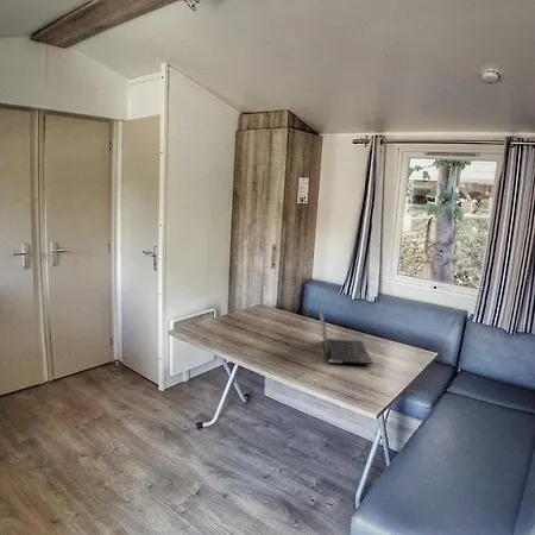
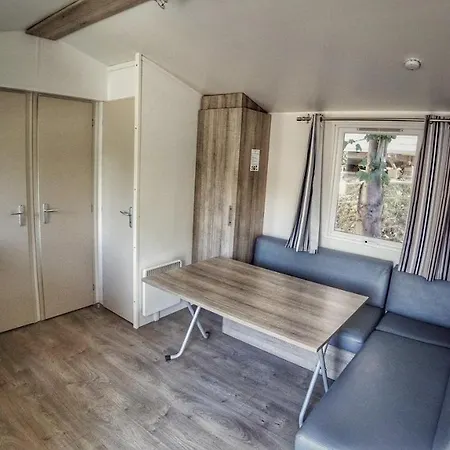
- laptop computer (344, 340)
